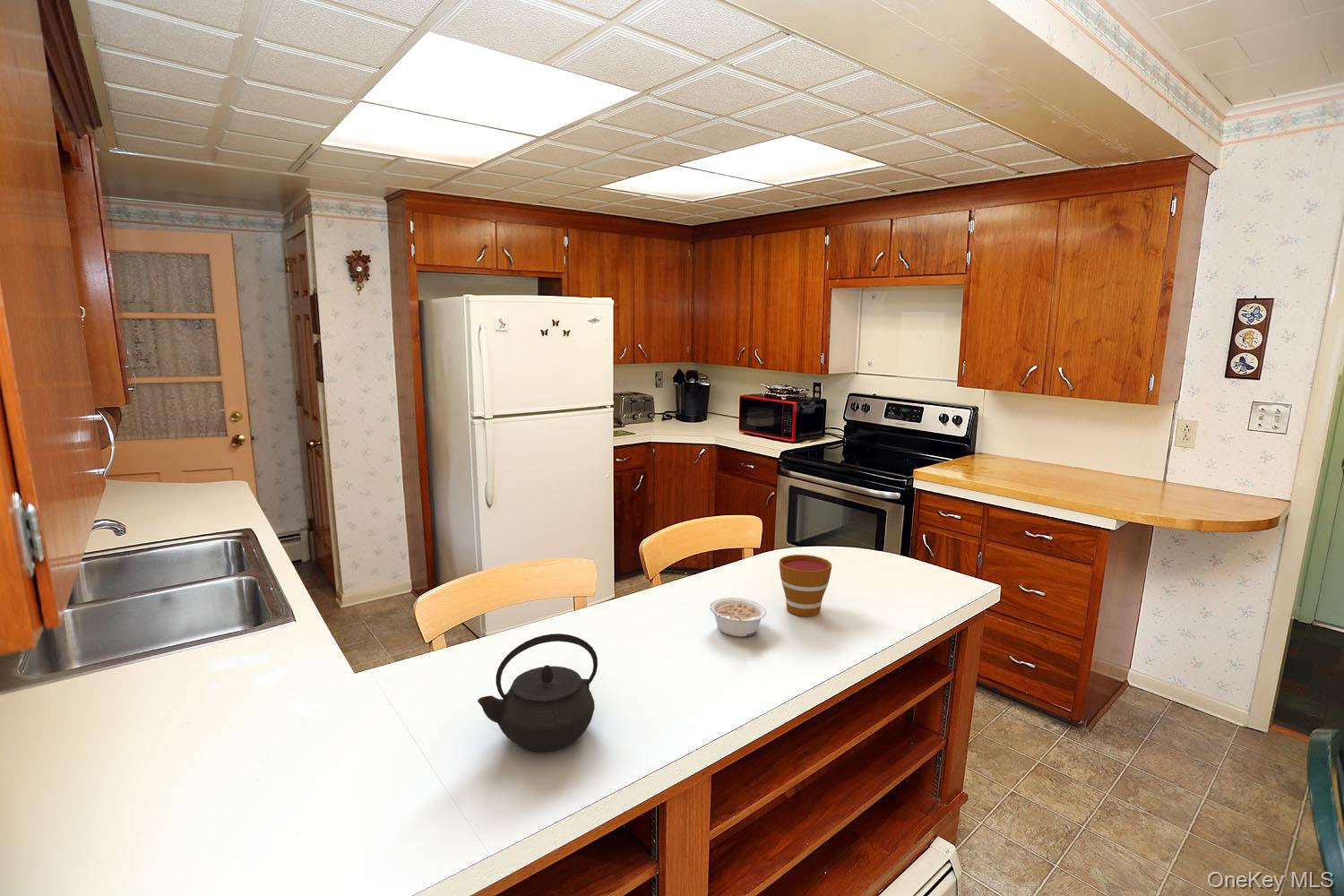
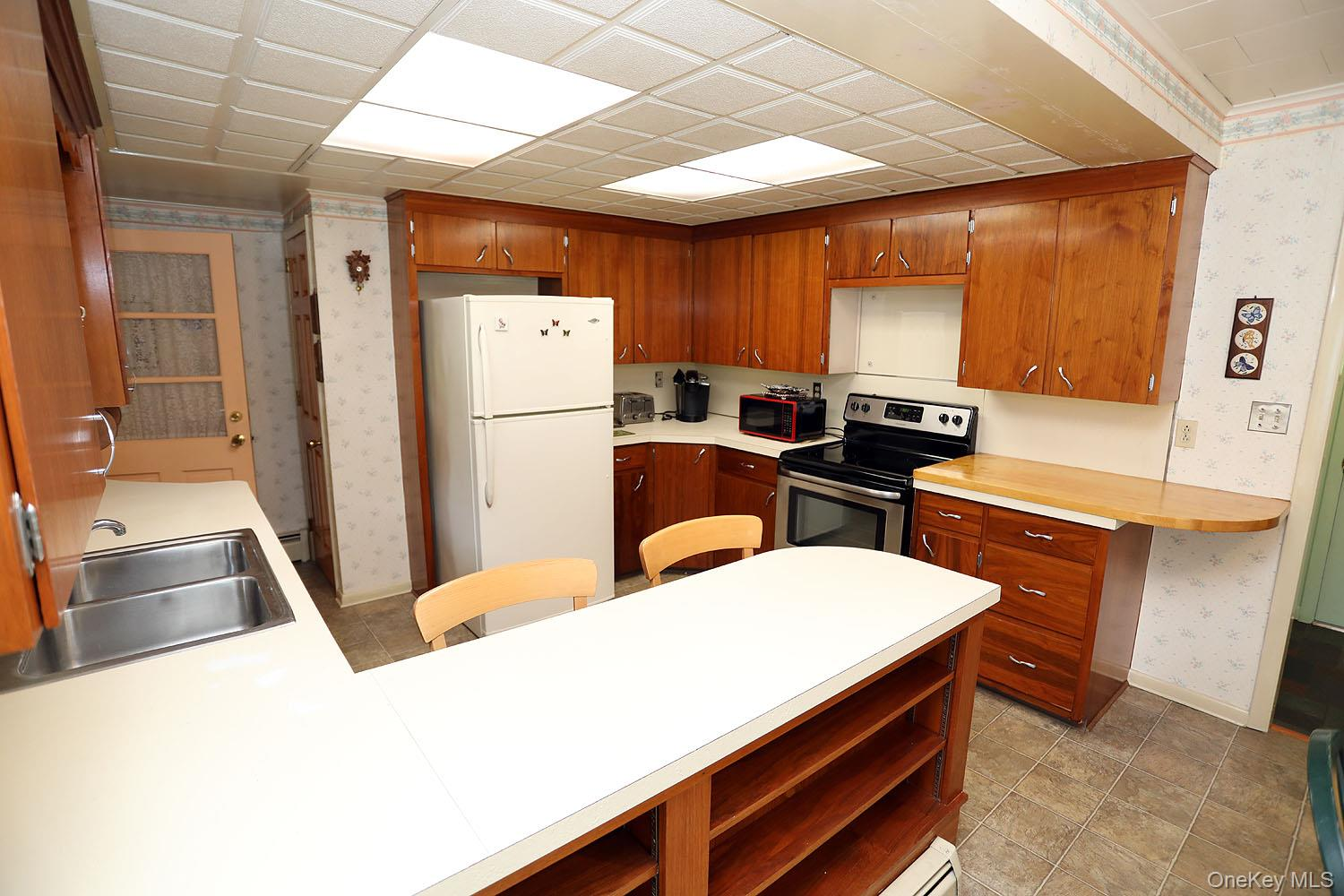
- kettle (539, 686)
- cup (800, 584)
- legume (738, 616)
